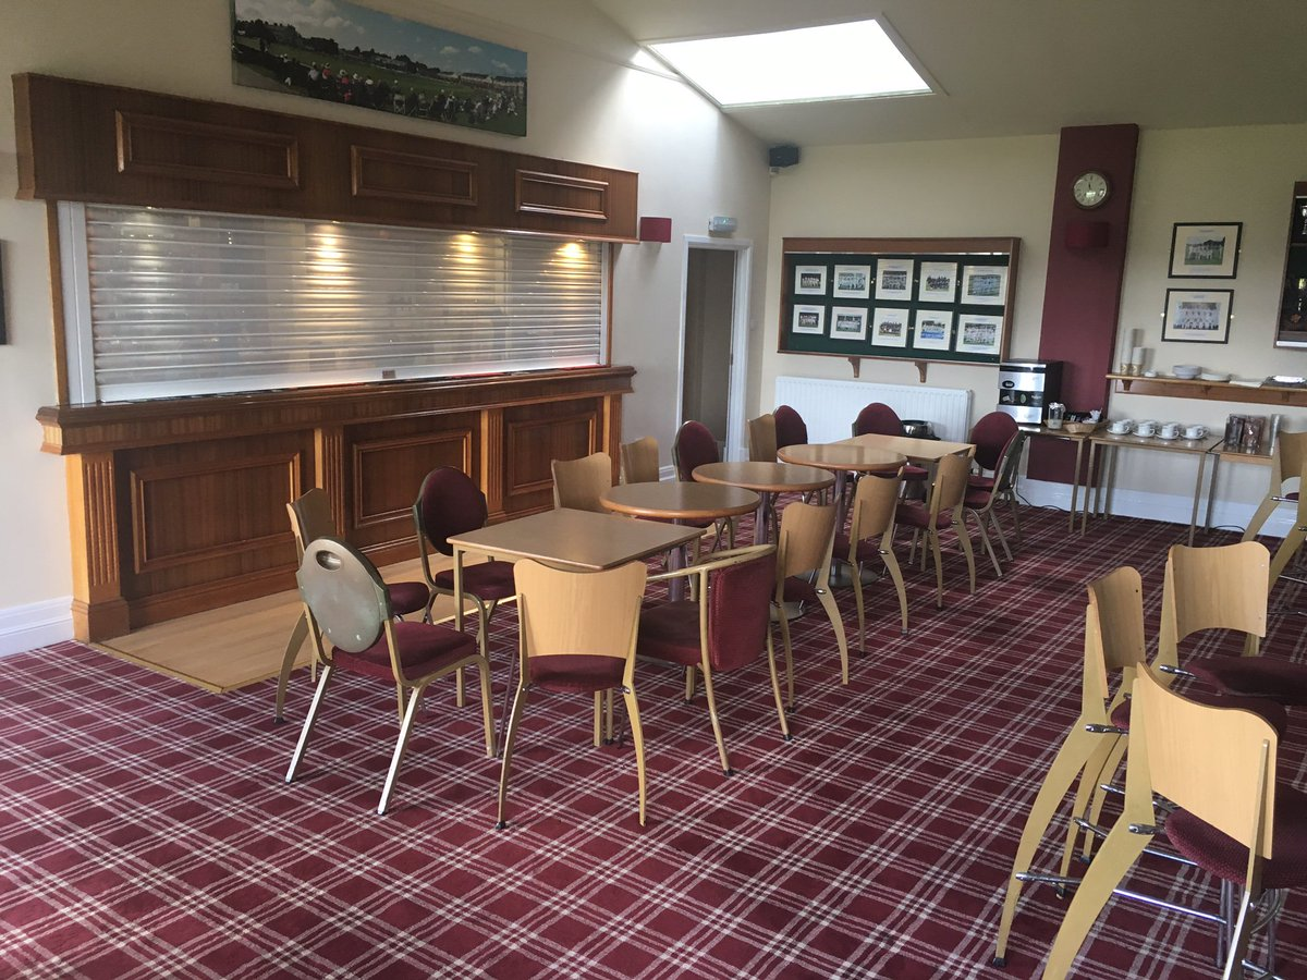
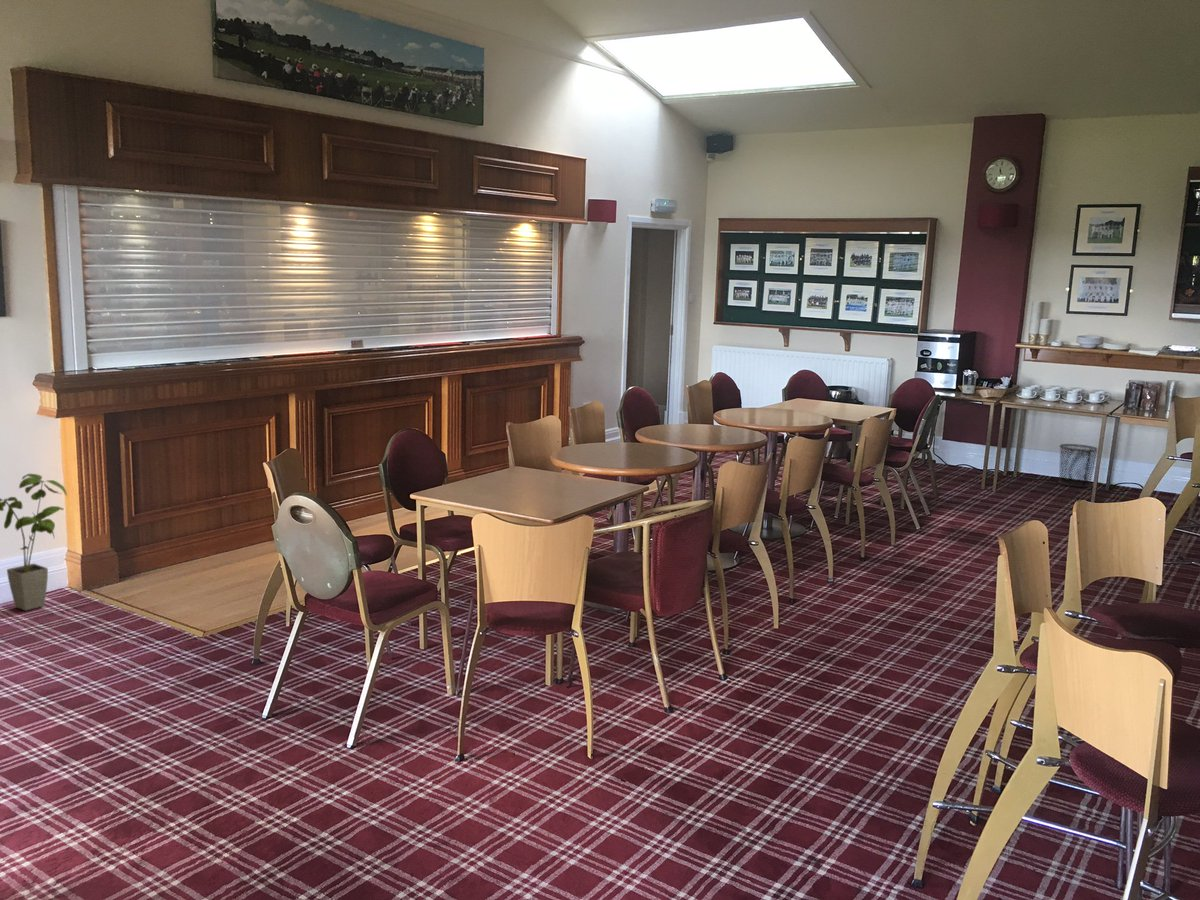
+ house plant (34, 538)
+ waste bin (1076, 464)
